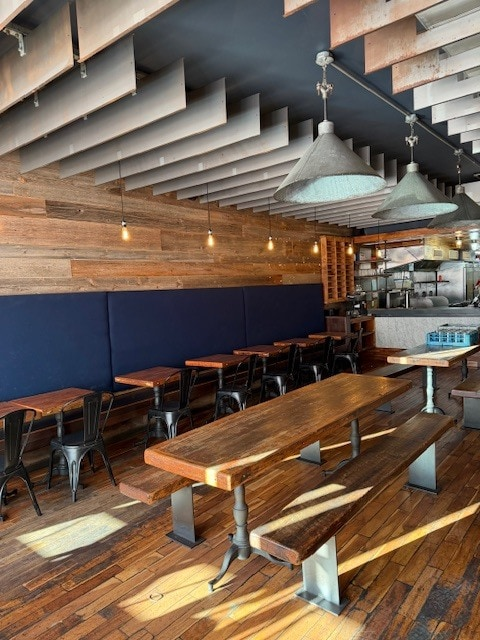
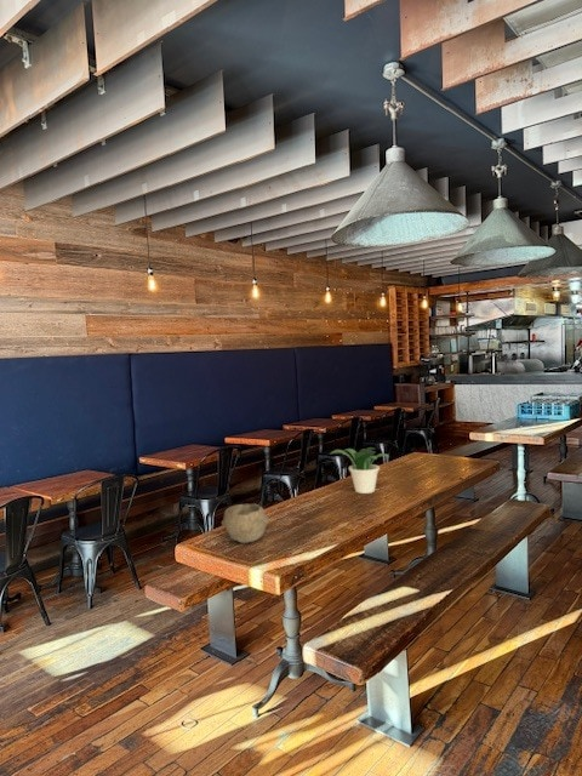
+ bowl (244, 524)
+ potted plant (359, 469)
